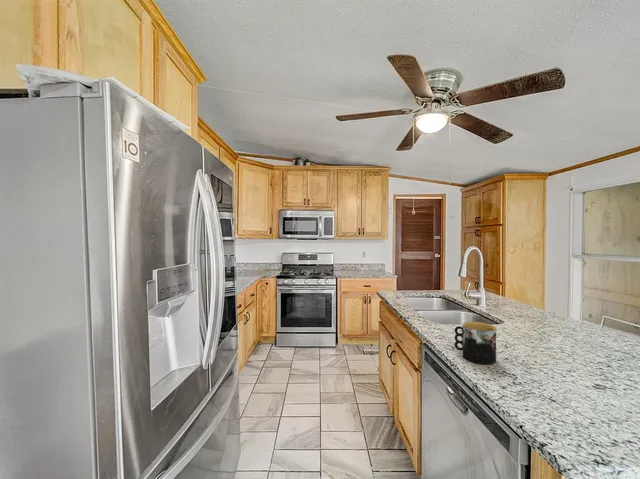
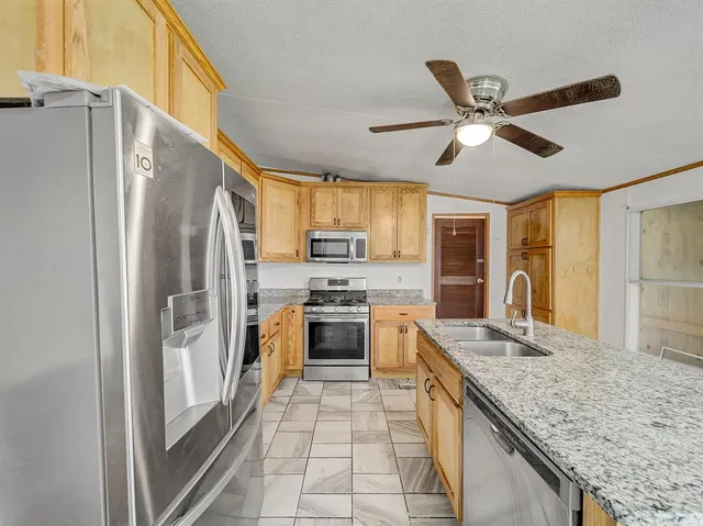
- mug (474, 341)
